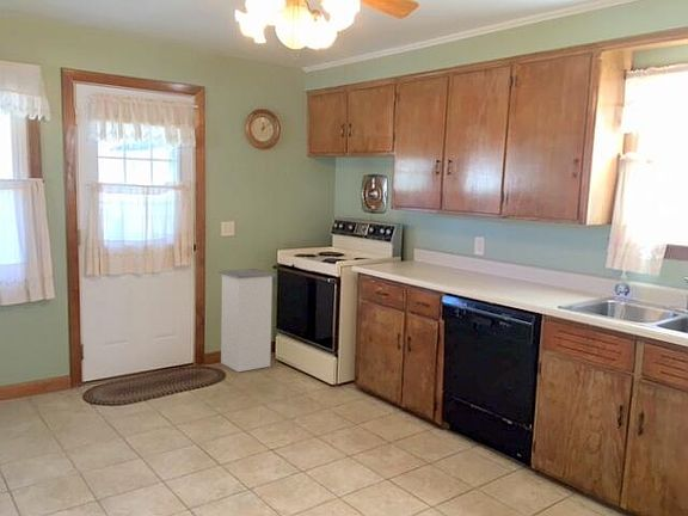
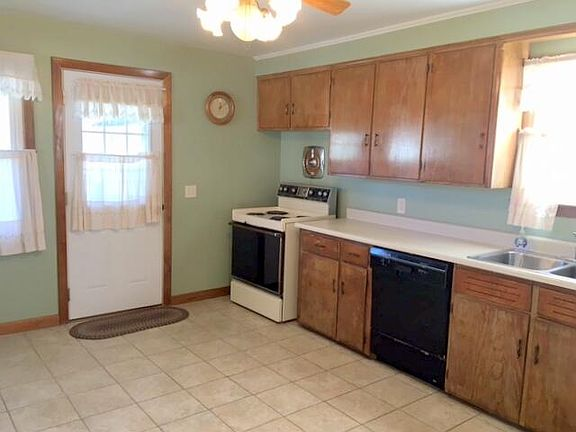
- trash can (246, 318)
